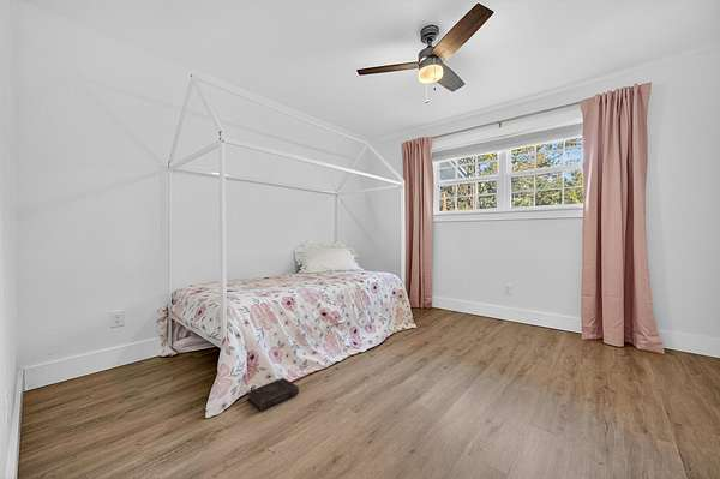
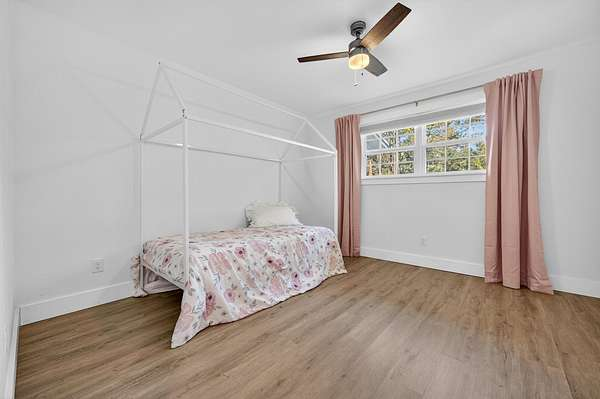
- book (272, 393)
